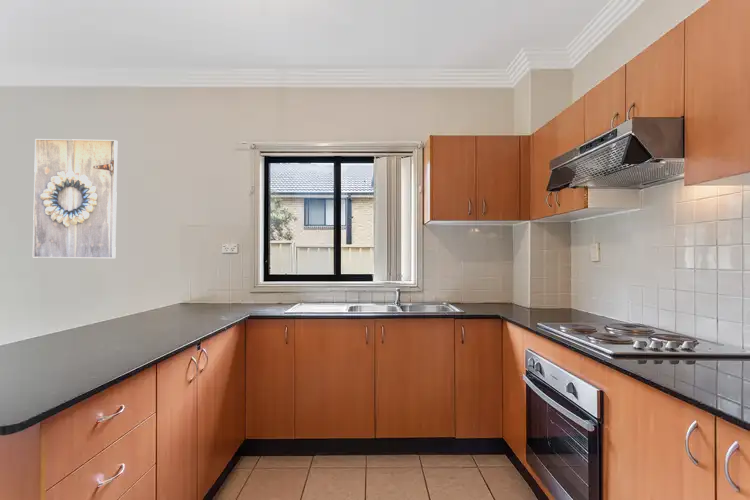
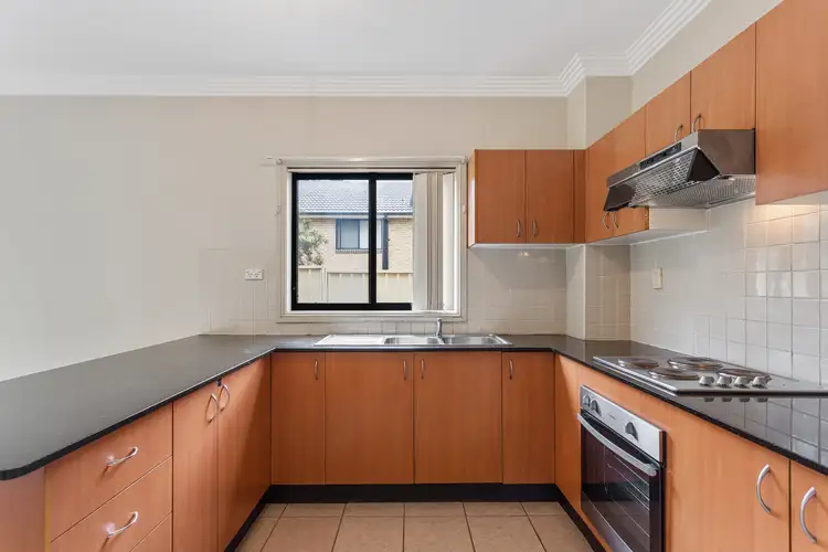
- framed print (75, 198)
